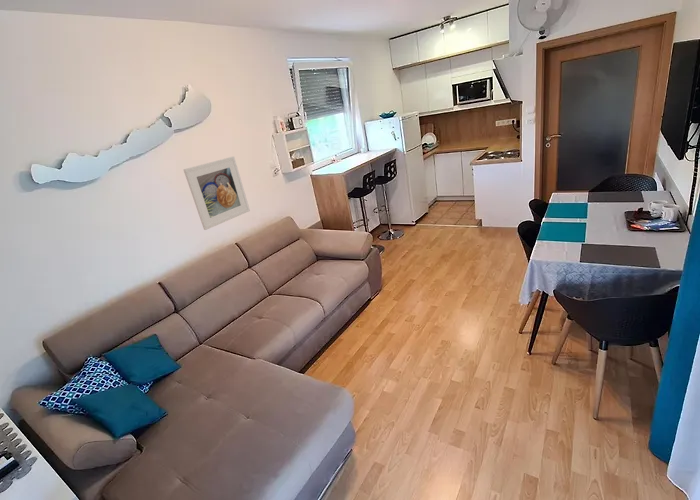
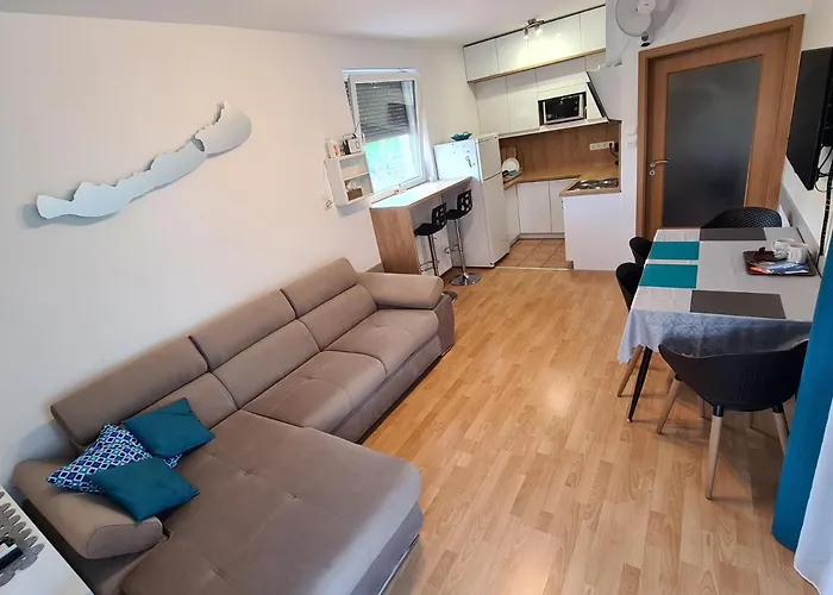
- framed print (219, 192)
